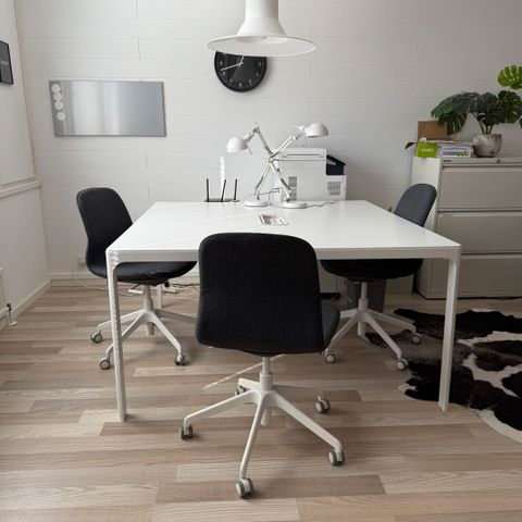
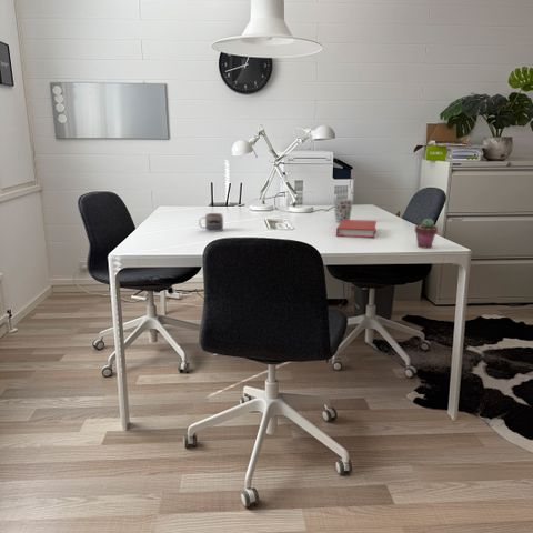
+ mug (211, 222)
+ potted succulent (425, 232)
+ book (356, 228)
+ cup (342, 210)
